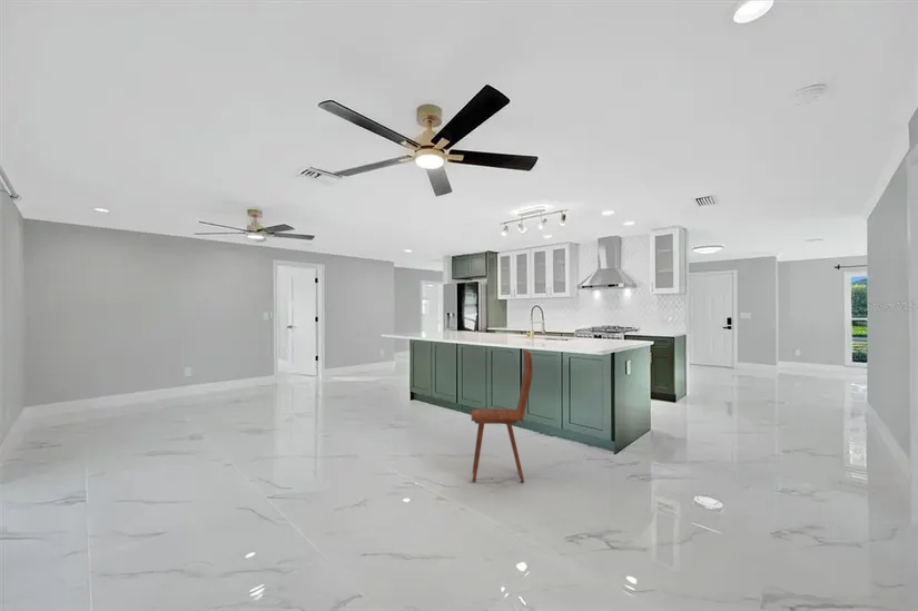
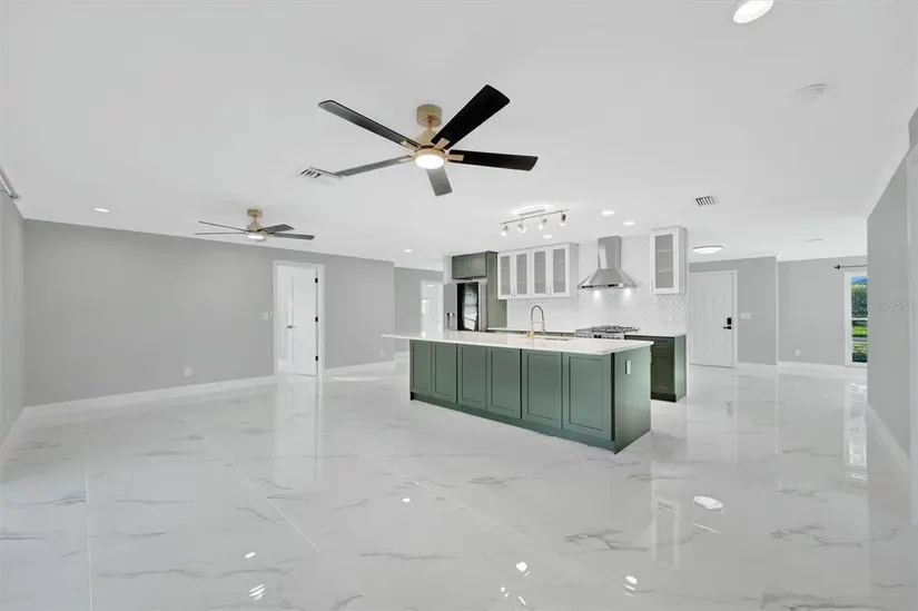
- dining chair (502, 414)
